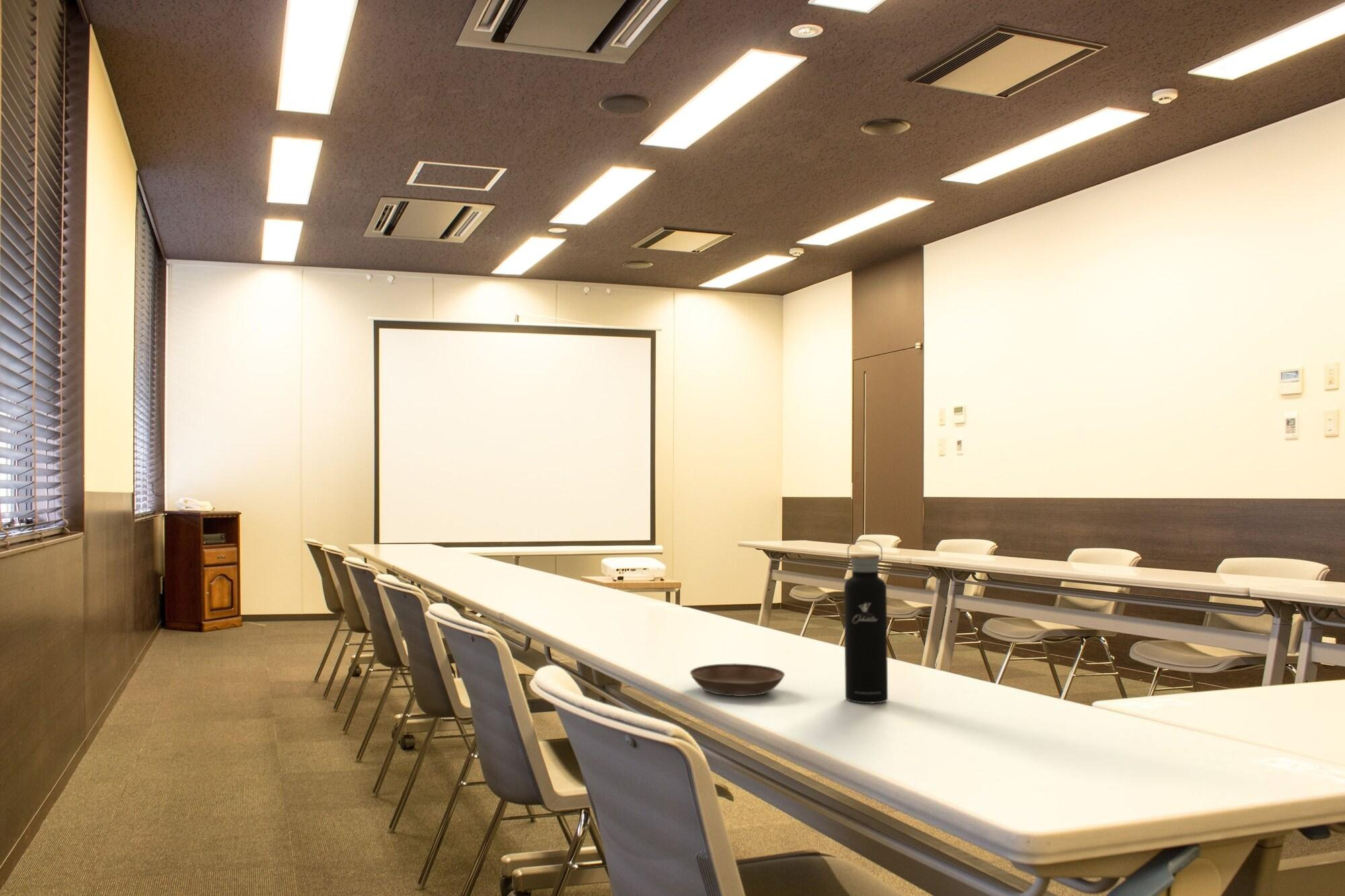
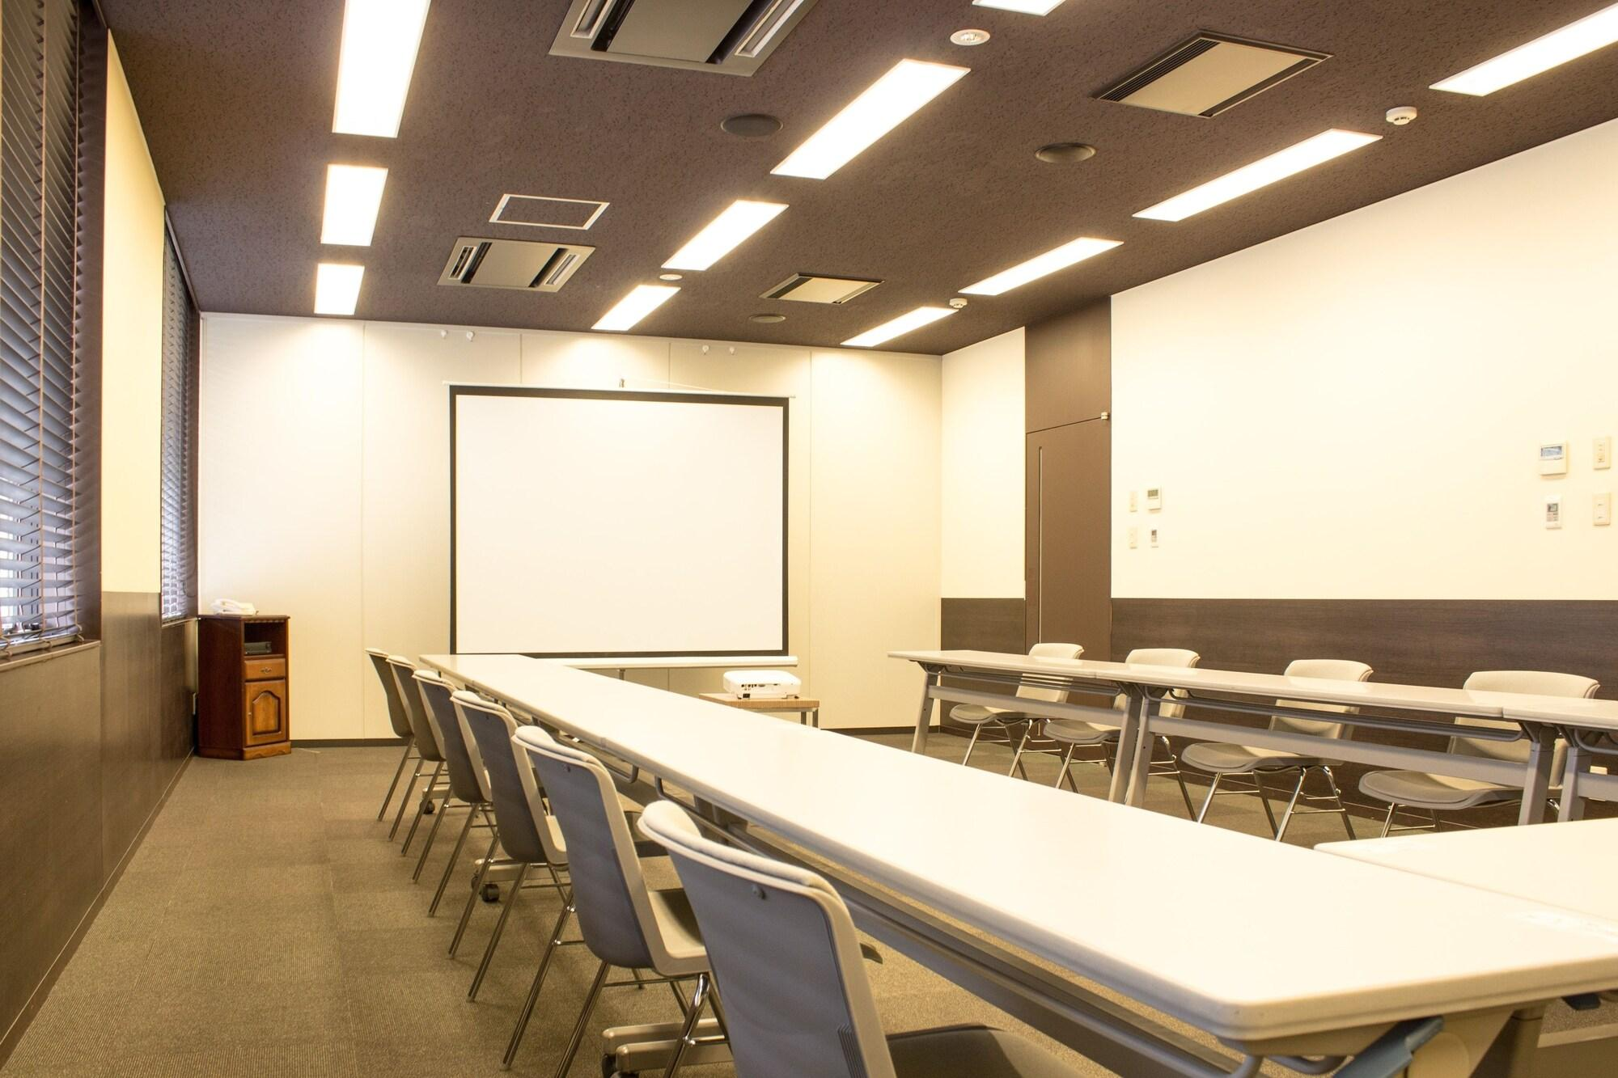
- water bottle (866, 619)
- saucer (737, 680)
